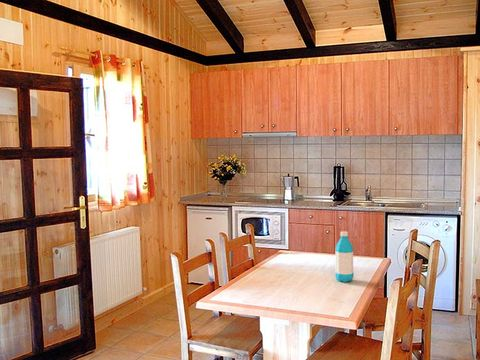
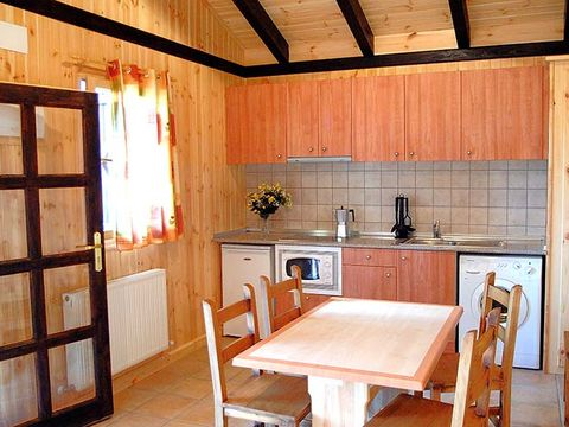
- water bottle (344, 256)
